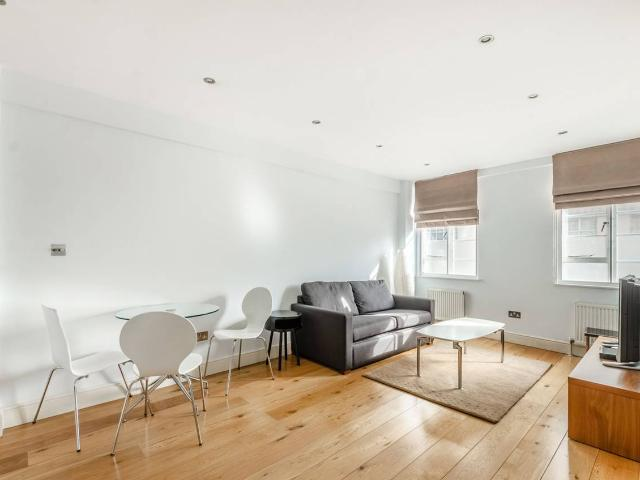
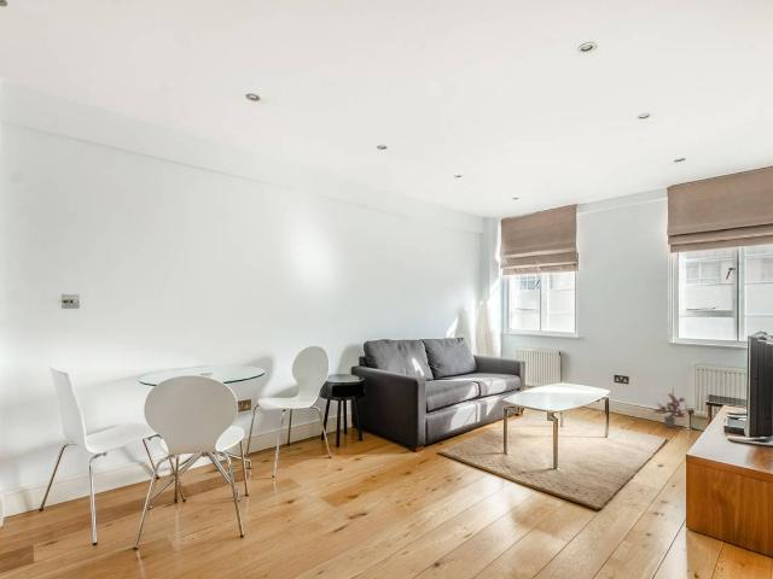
+ potted plant (670, 407)
